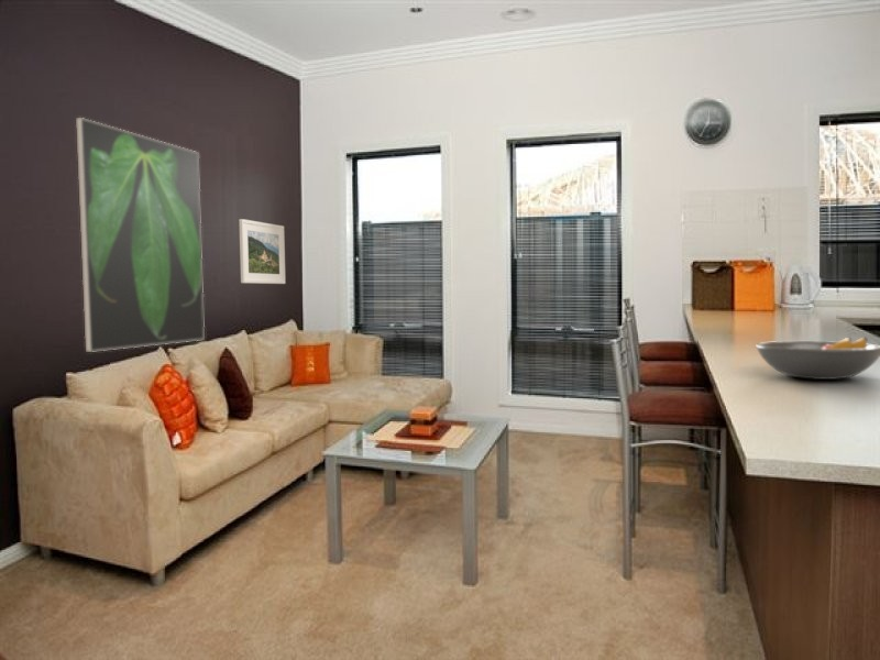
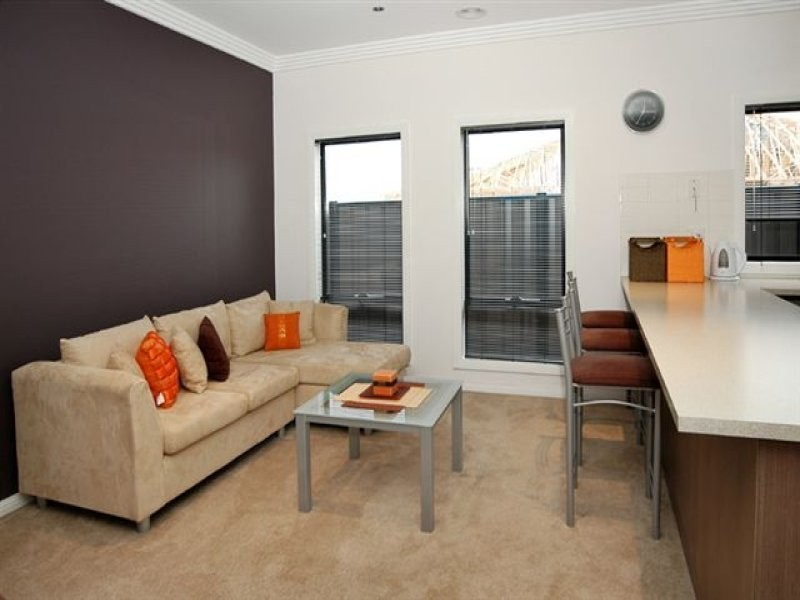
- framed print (263, 253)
- fruit bowl (816, 356)
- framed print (147, 241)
